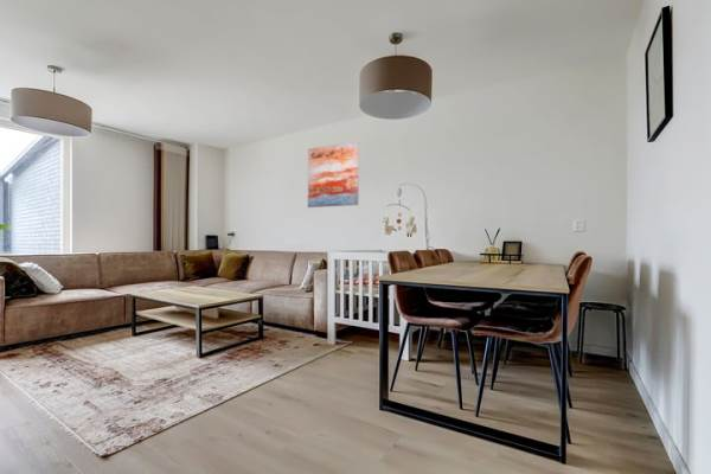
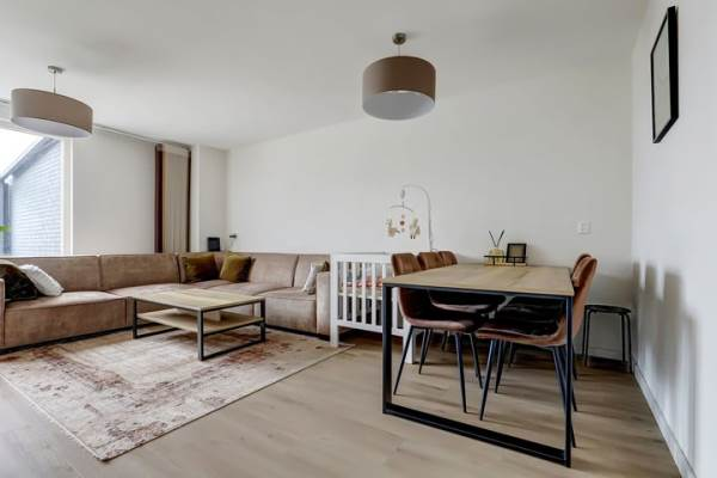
- wall art (332, 175)
